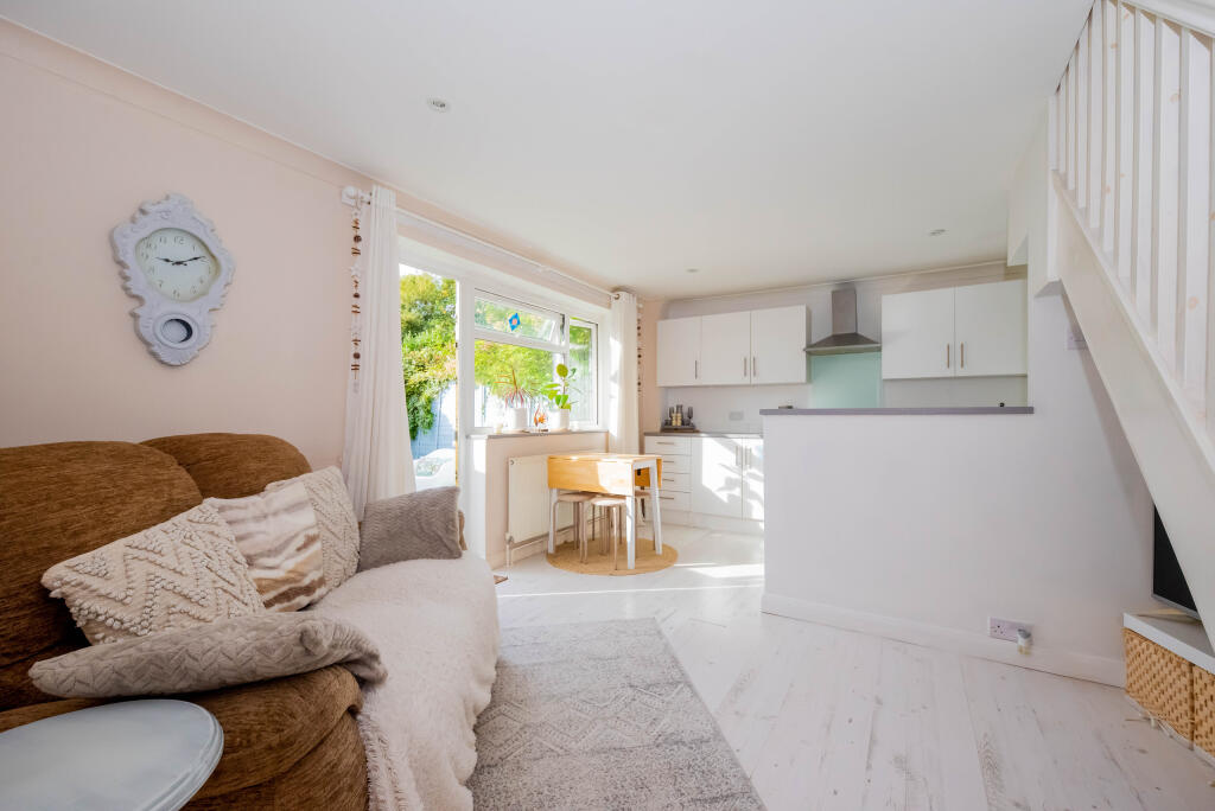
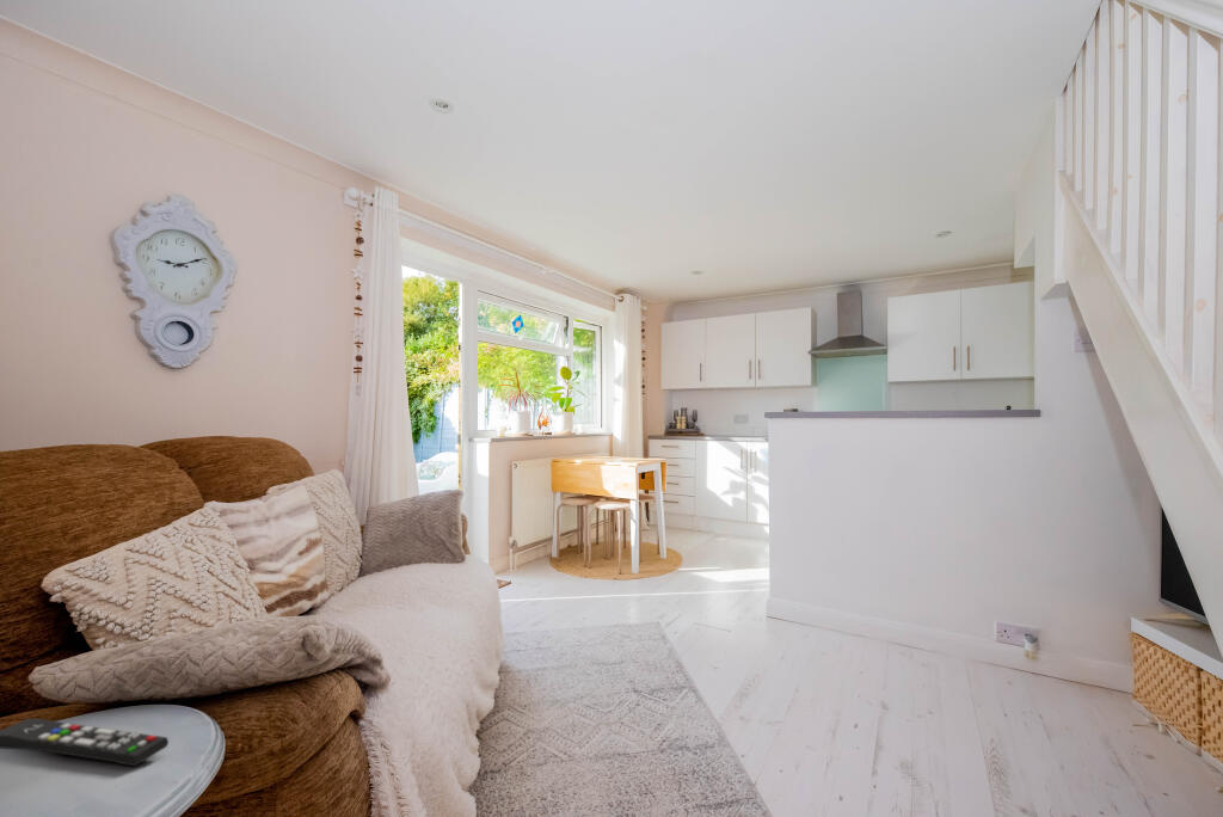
+ remote control (76, 741)
